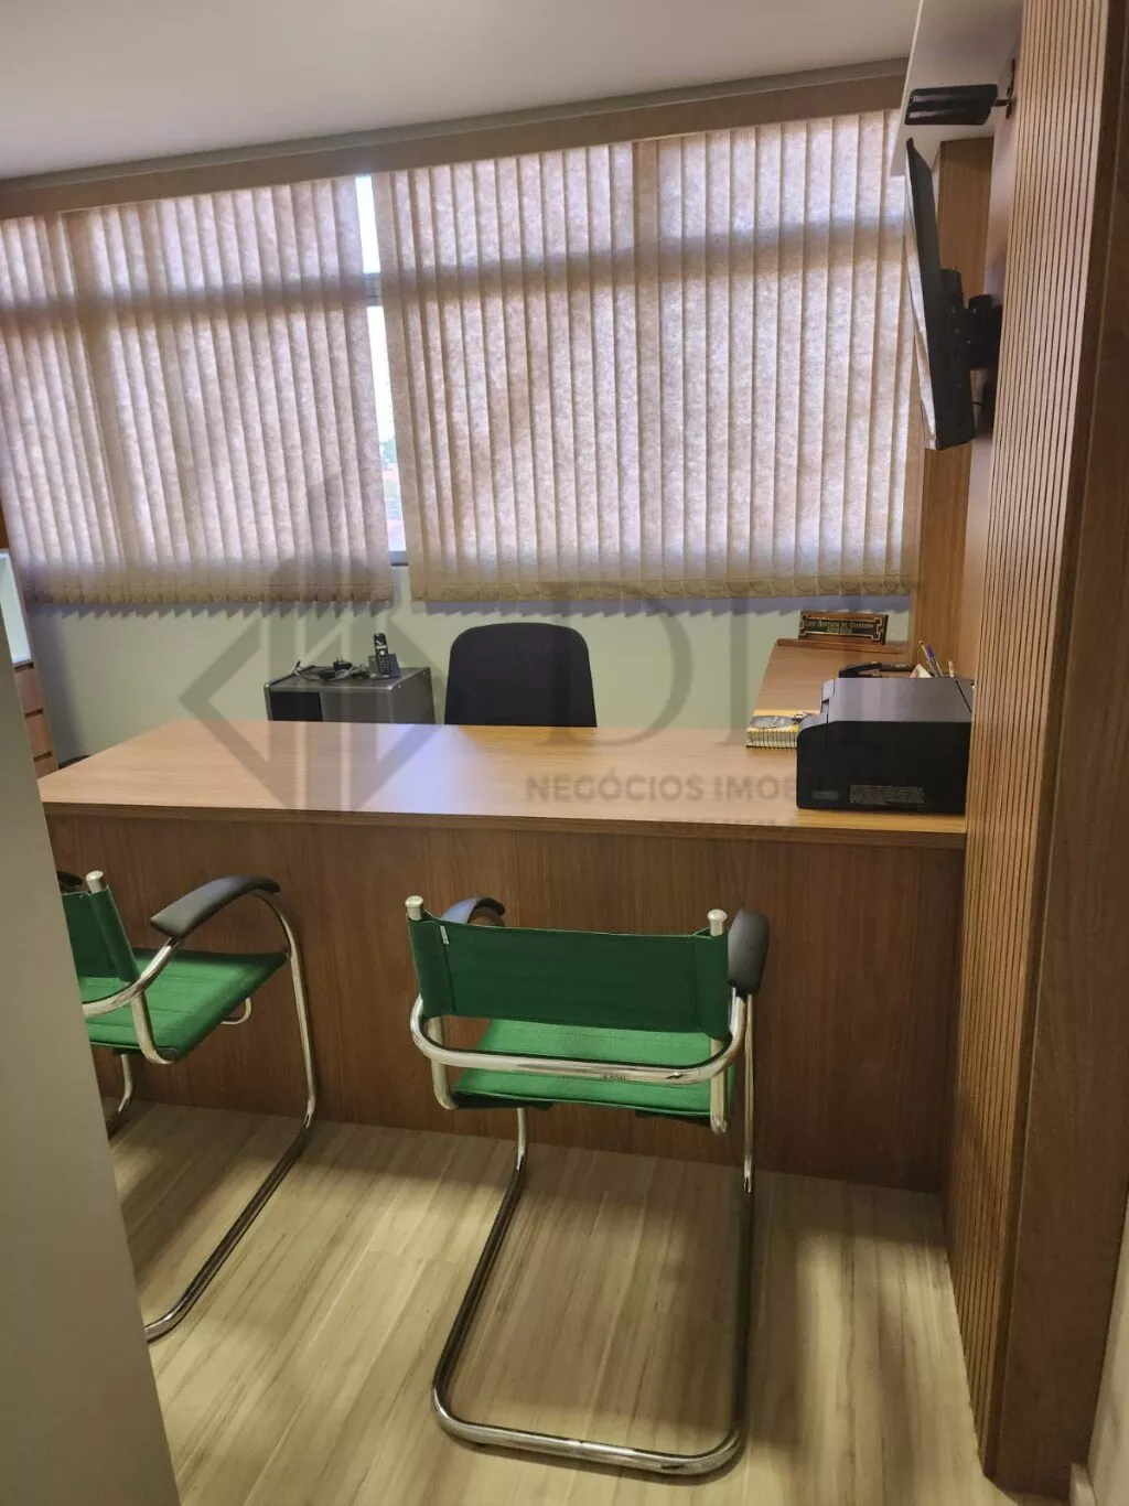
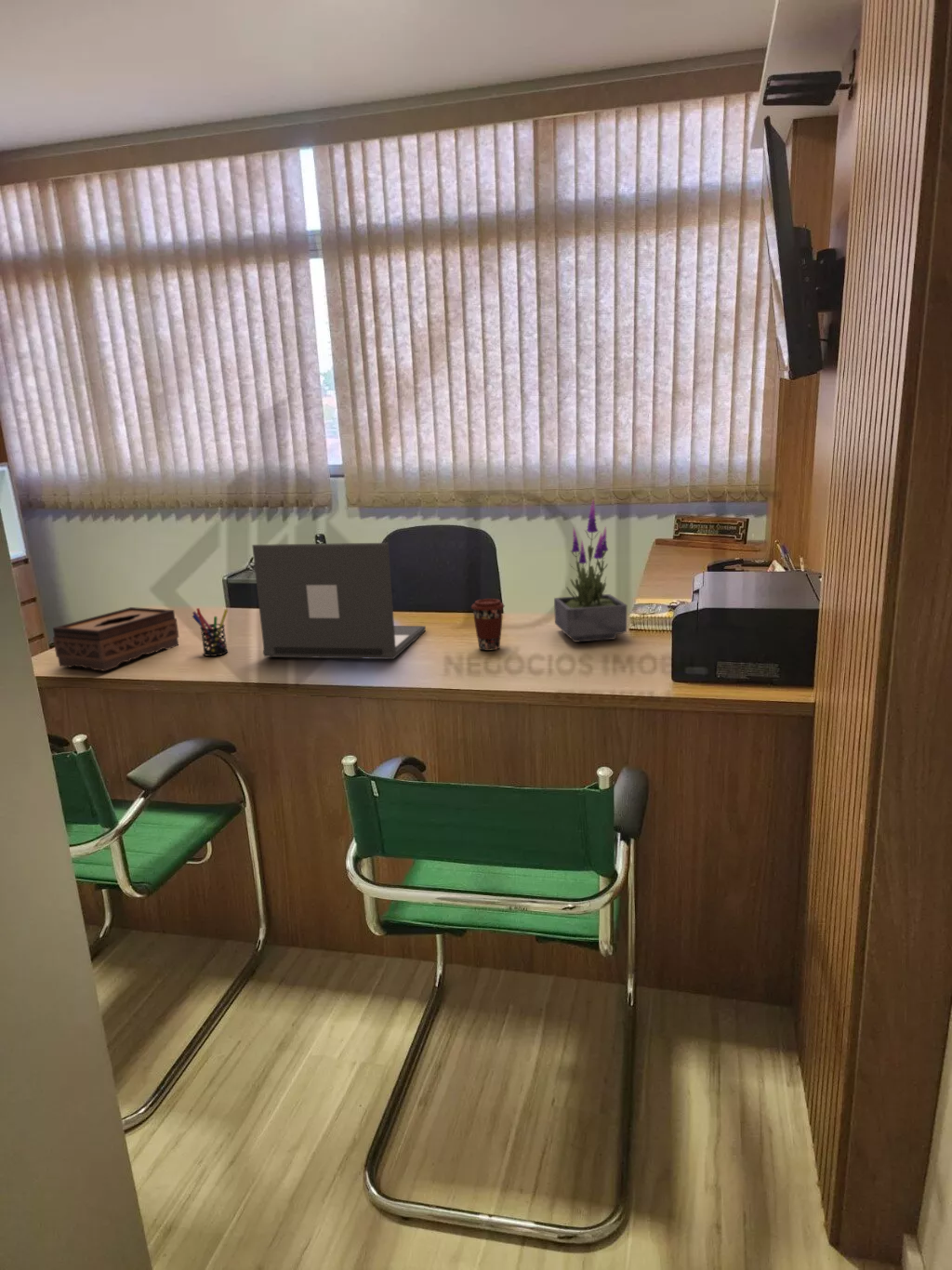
+ tissue box (118, 637)
+ coffee cup (488, 624)
+ pen holder (212, 630)
+ laptop (343, 590)
+ potted plant (588, 568)
